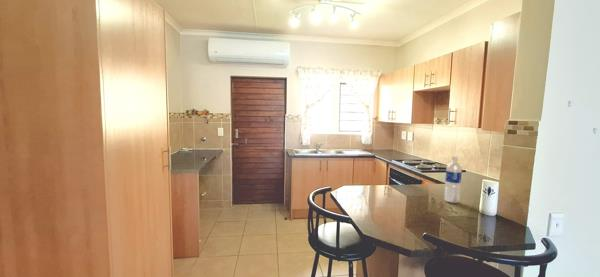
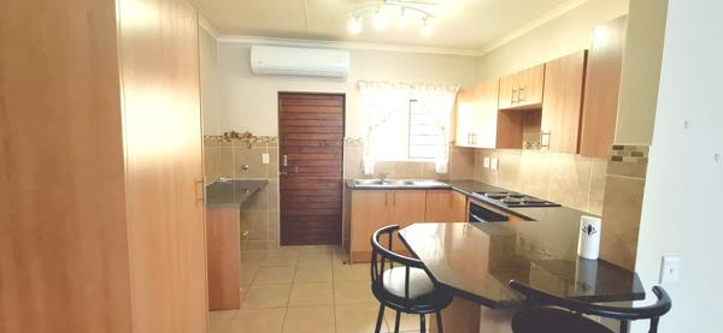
- water bottle (453, 179)
